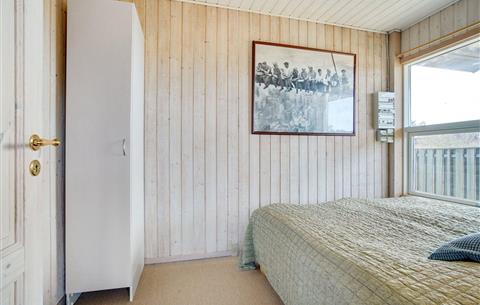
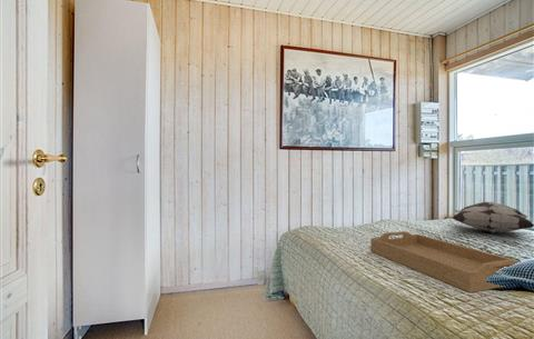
+ serving tray (437, 253)
+ decorative pillow (488, 217)
